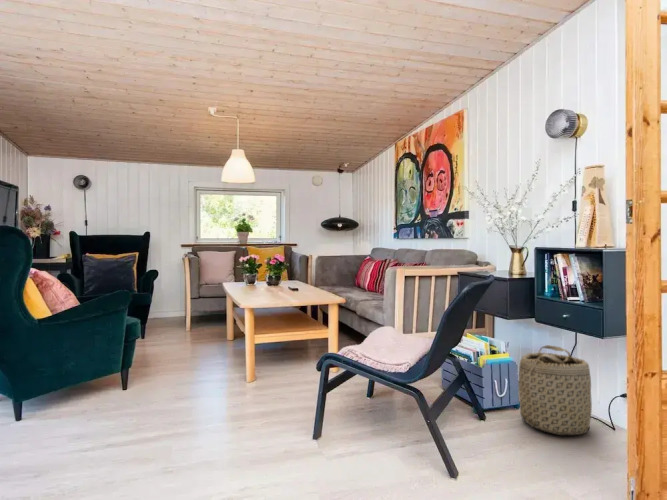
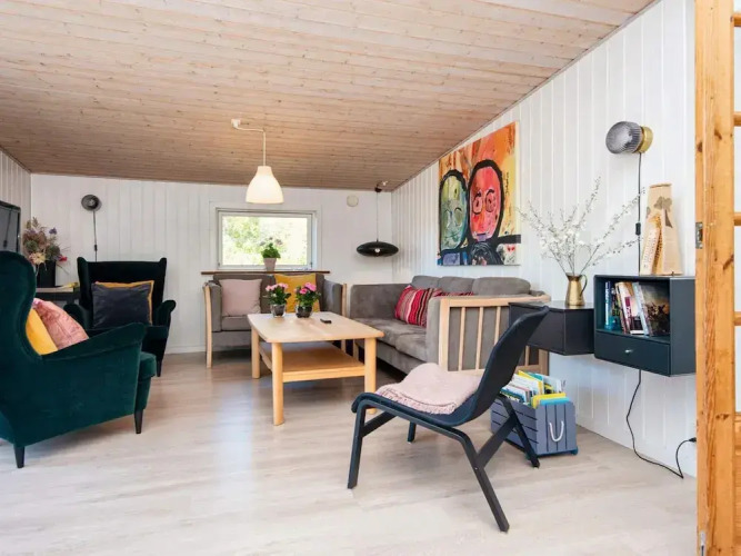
- basket (557, 386)
